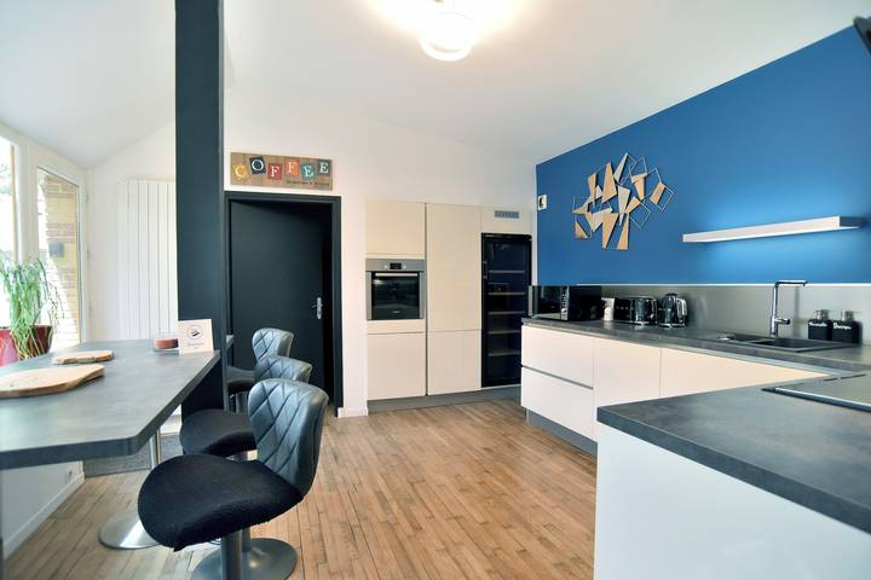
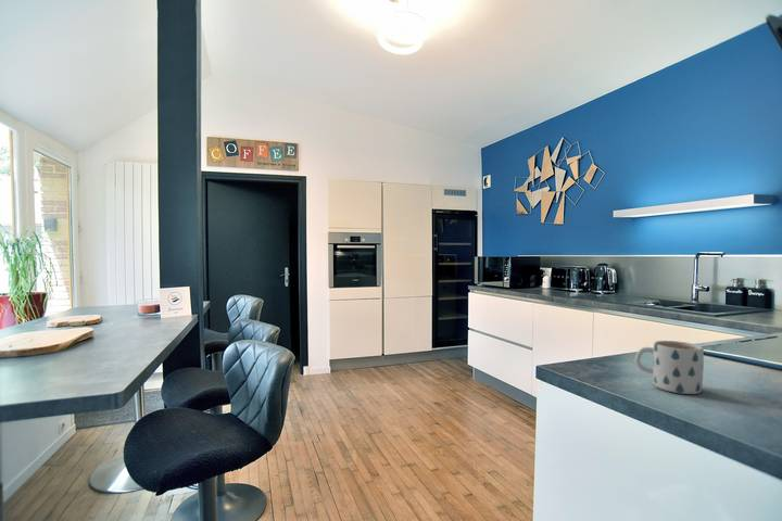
+ mug (667, 365)
